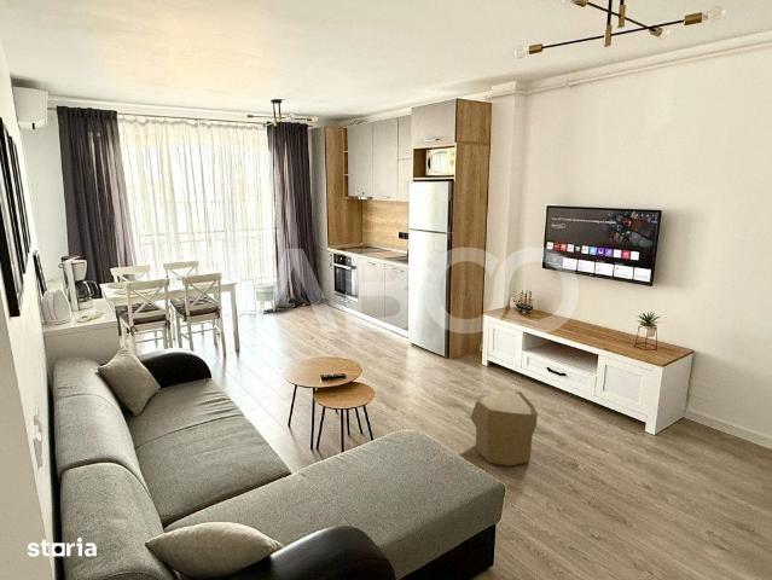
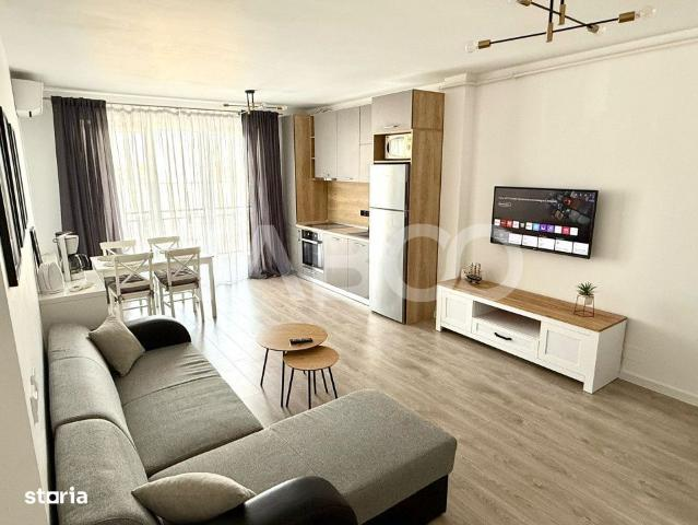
- pouf (504, 422)
- planter (265, 297)
